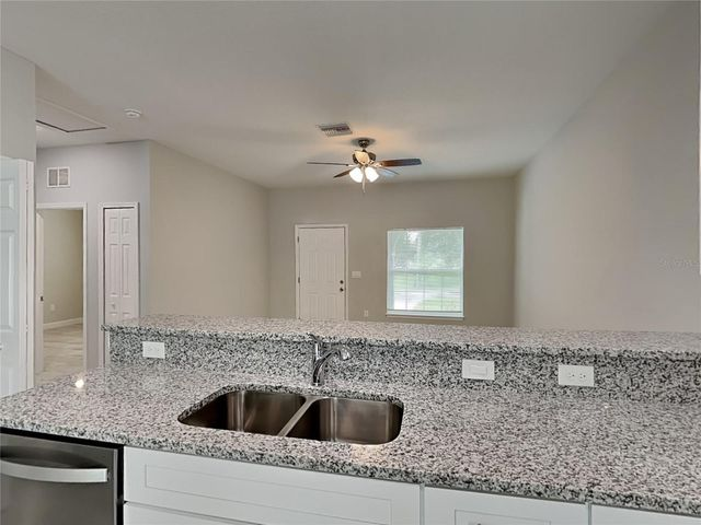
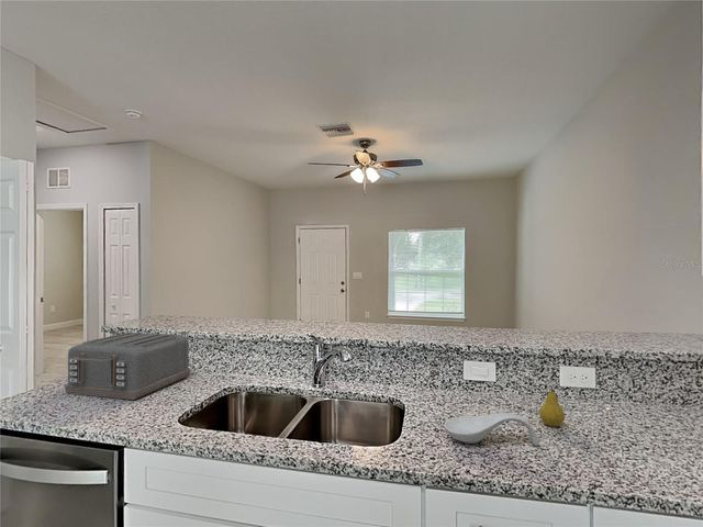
+ fruit (551, 404)
+ toaster (127, 362)
+ spoon rest (489, 426)
